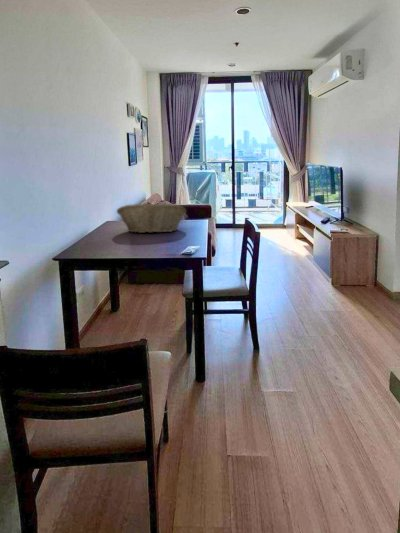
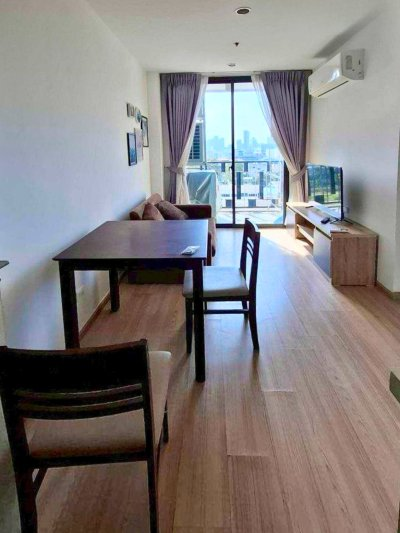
- fruit basket (151, 216)
